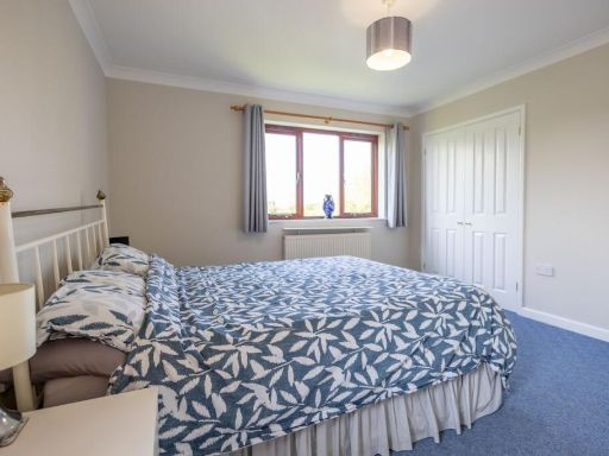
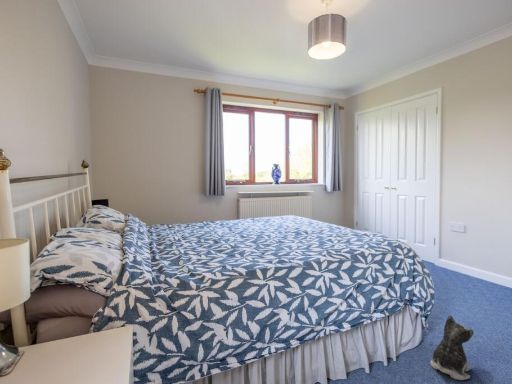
+ plush toy (449, 344)
